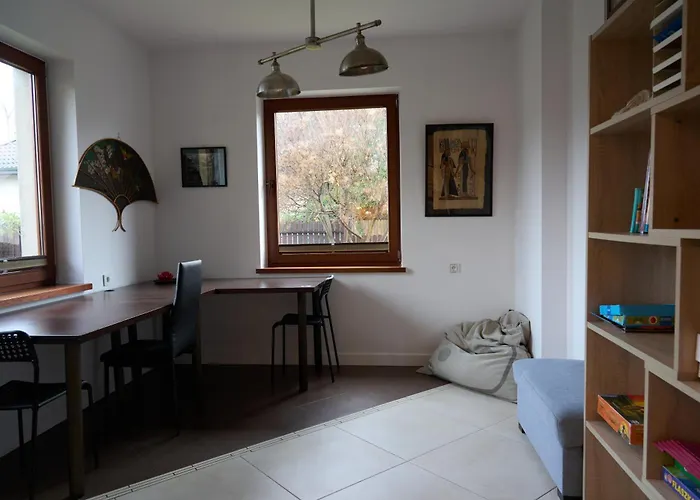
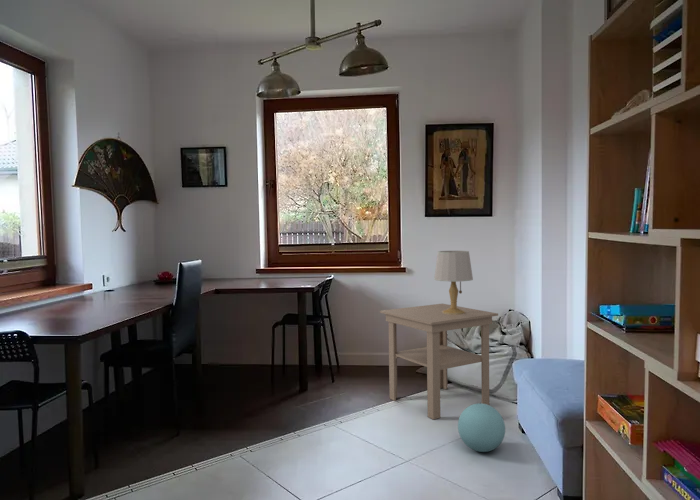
+ ball (481, 427)
+ side table (437, 357)
+ table lamp (453, 281)
